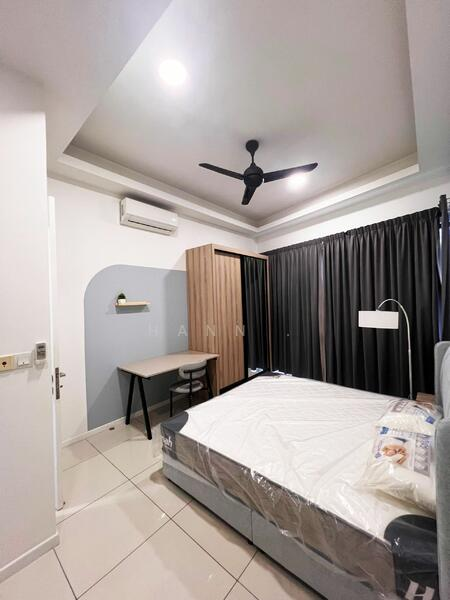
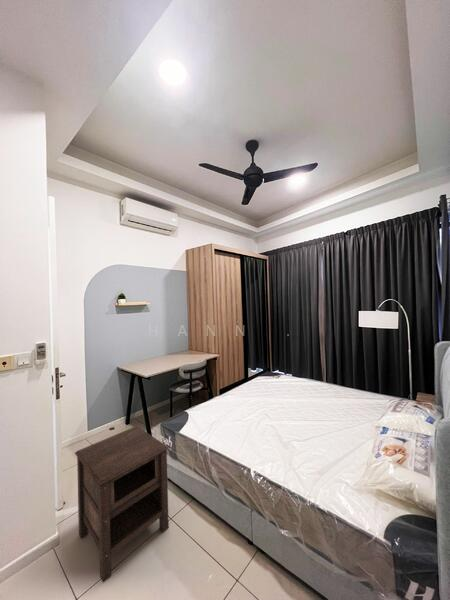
+ nightstand (123, 489)
